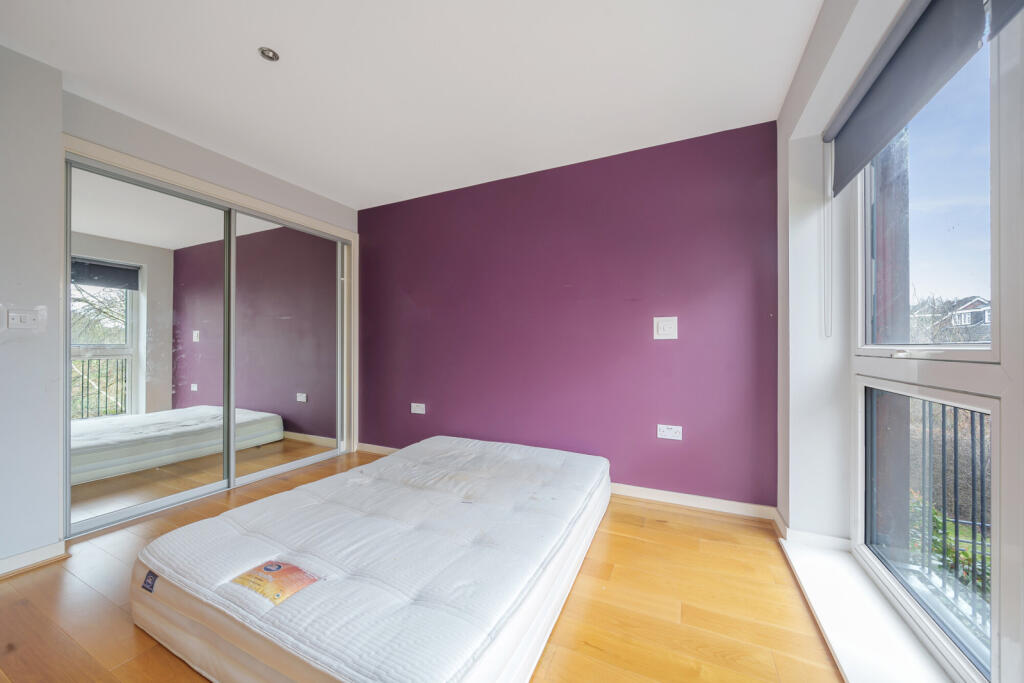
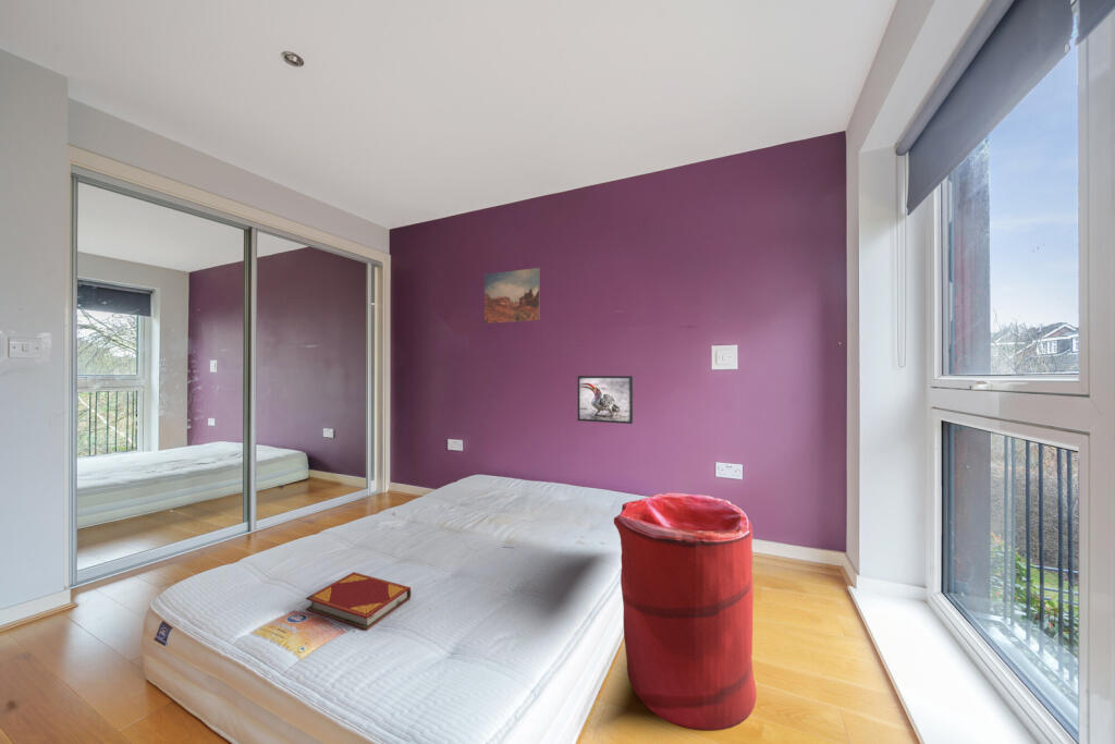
+ laundry hamper (682, 590)
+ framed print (604, 399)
+ hardback book (359, 597)
+ wall art (511, 296)
